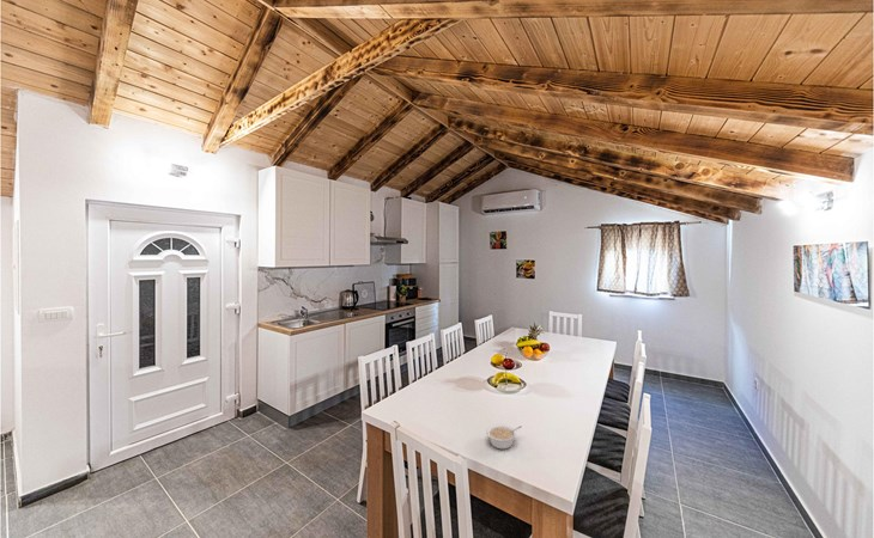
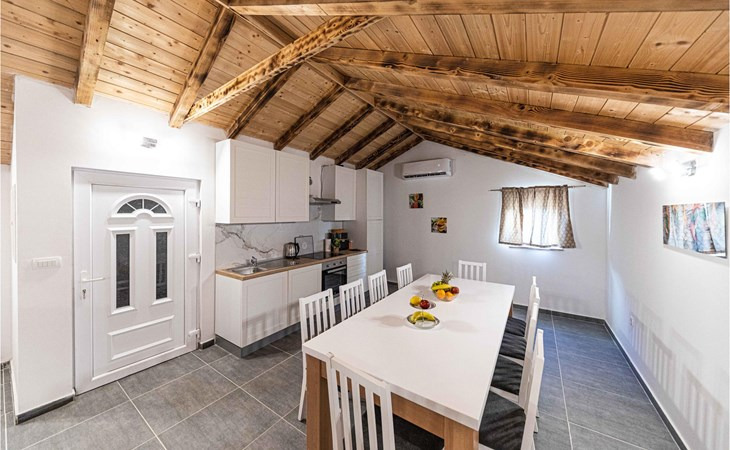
- legume (502, 435)
